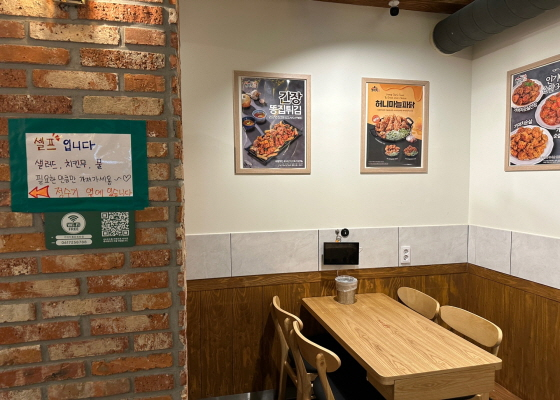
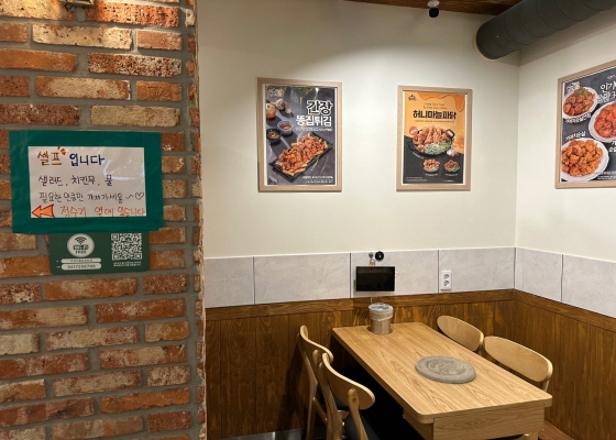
+ plate (444, 367)
